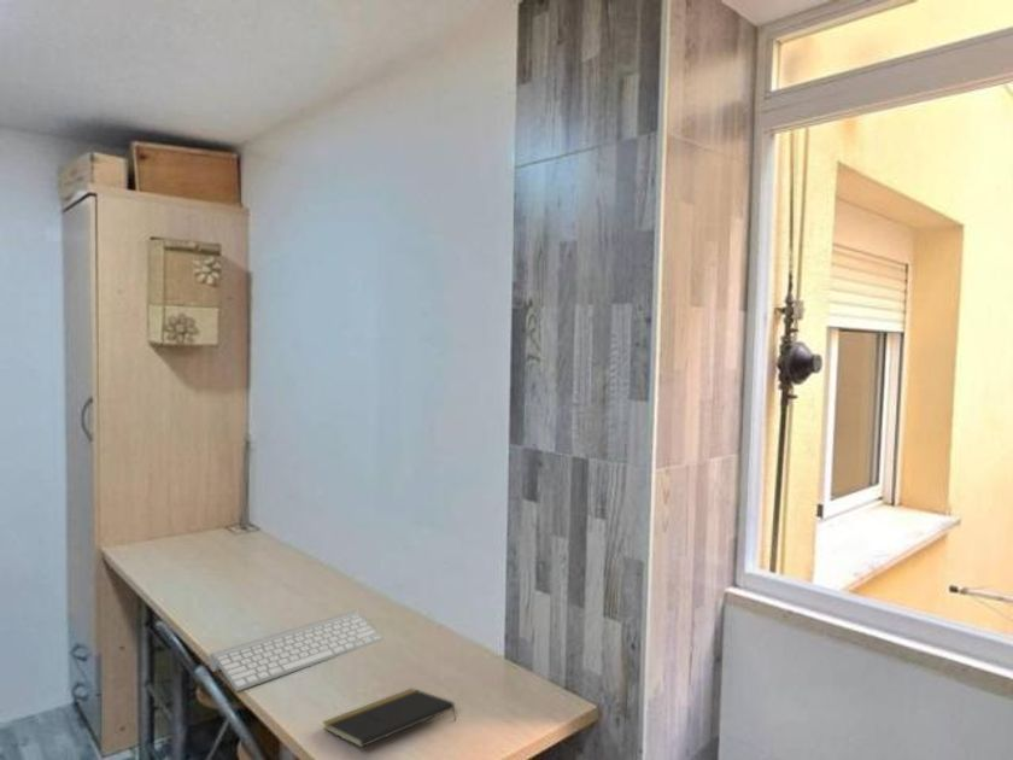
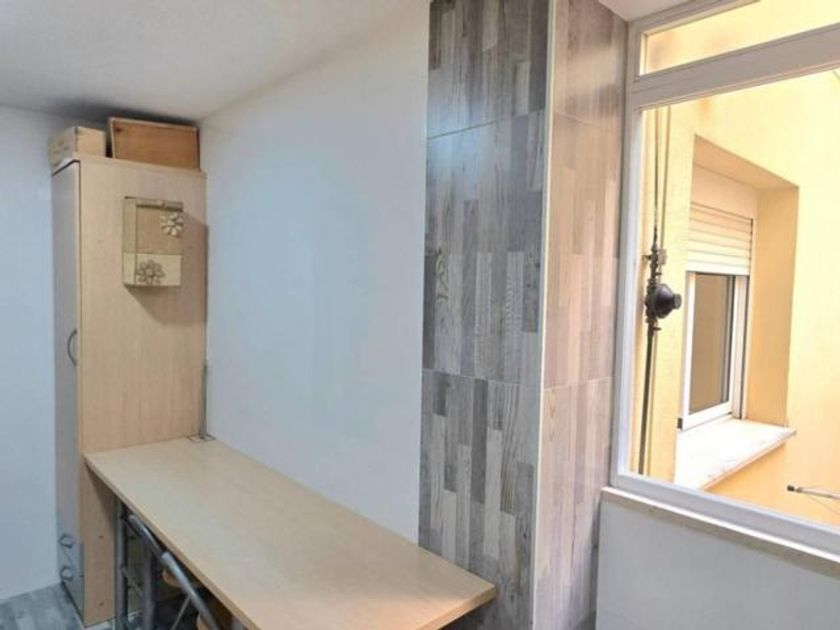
- notepad (388, 714)
- keyboard (300, 645)
